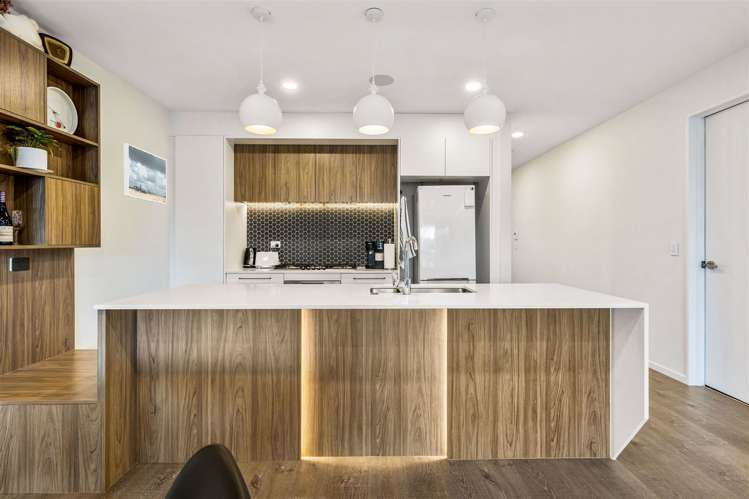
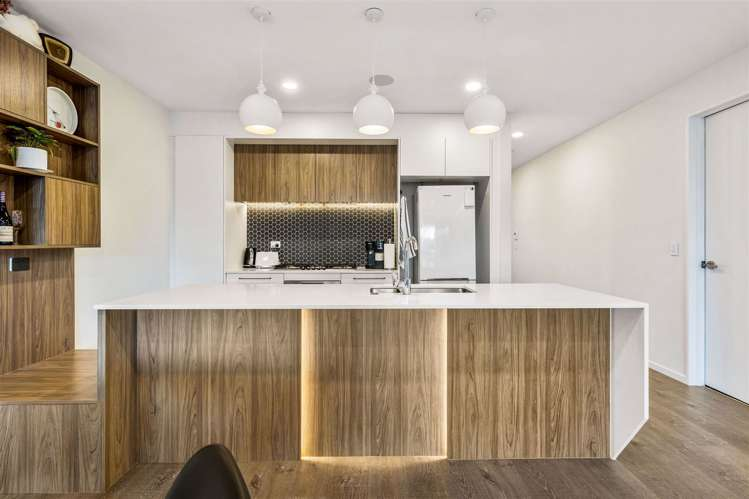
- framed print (147, 176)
